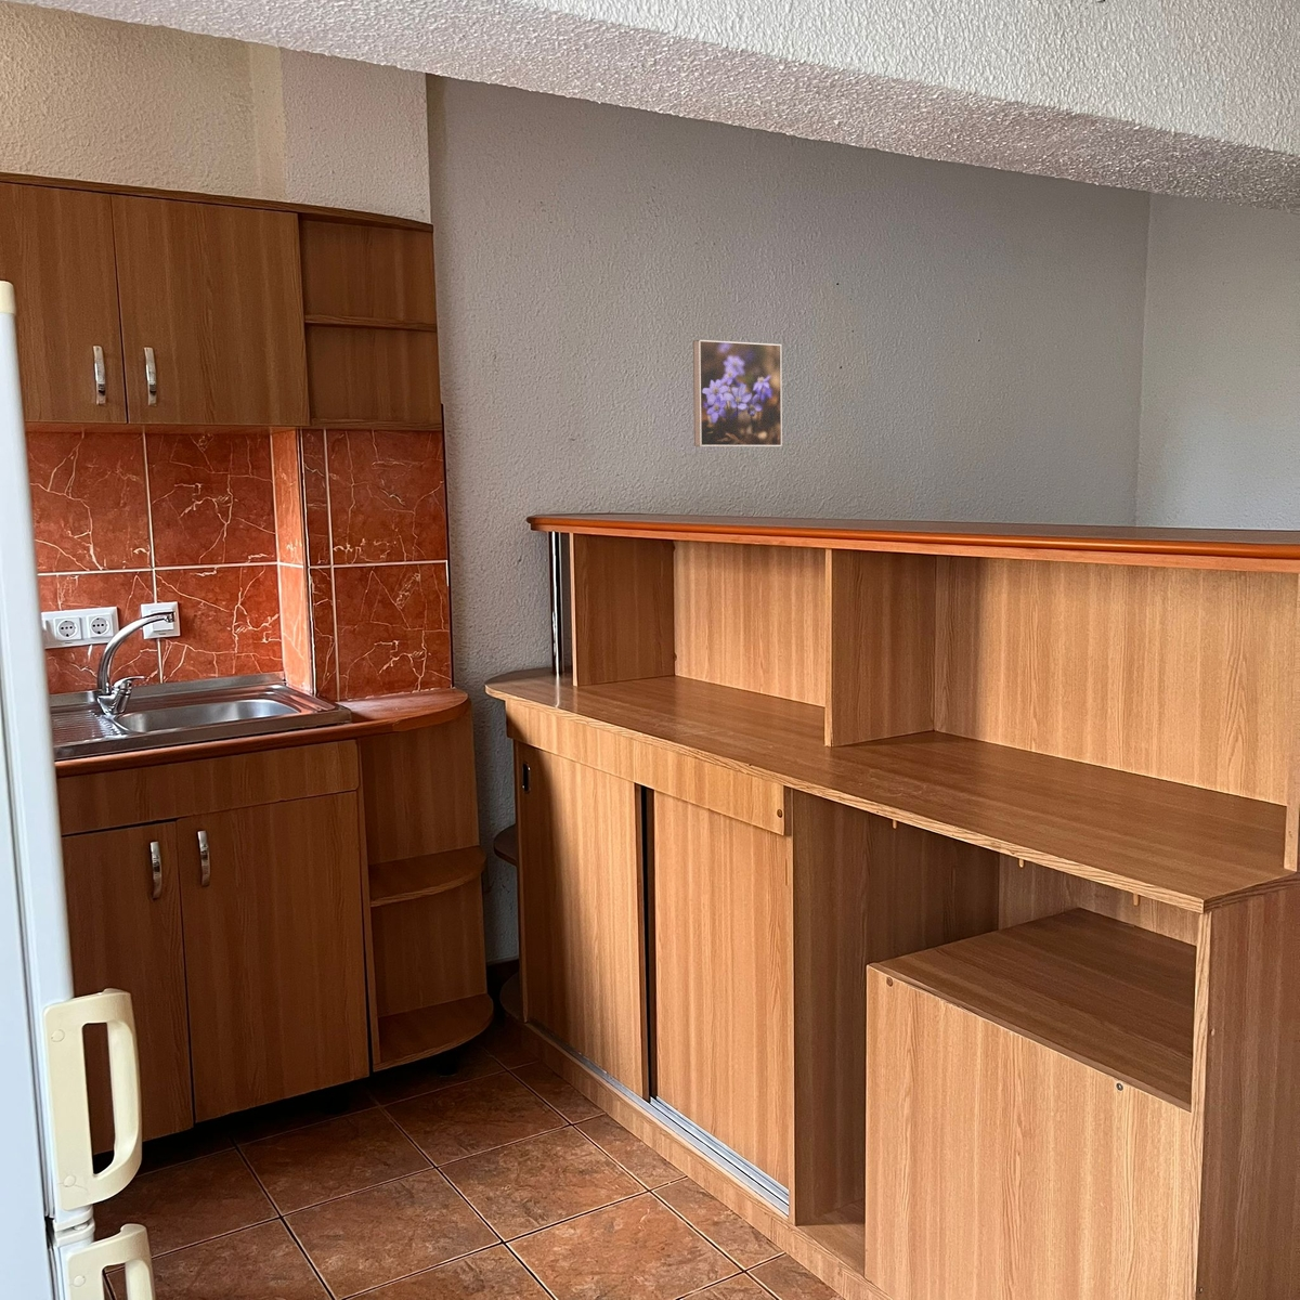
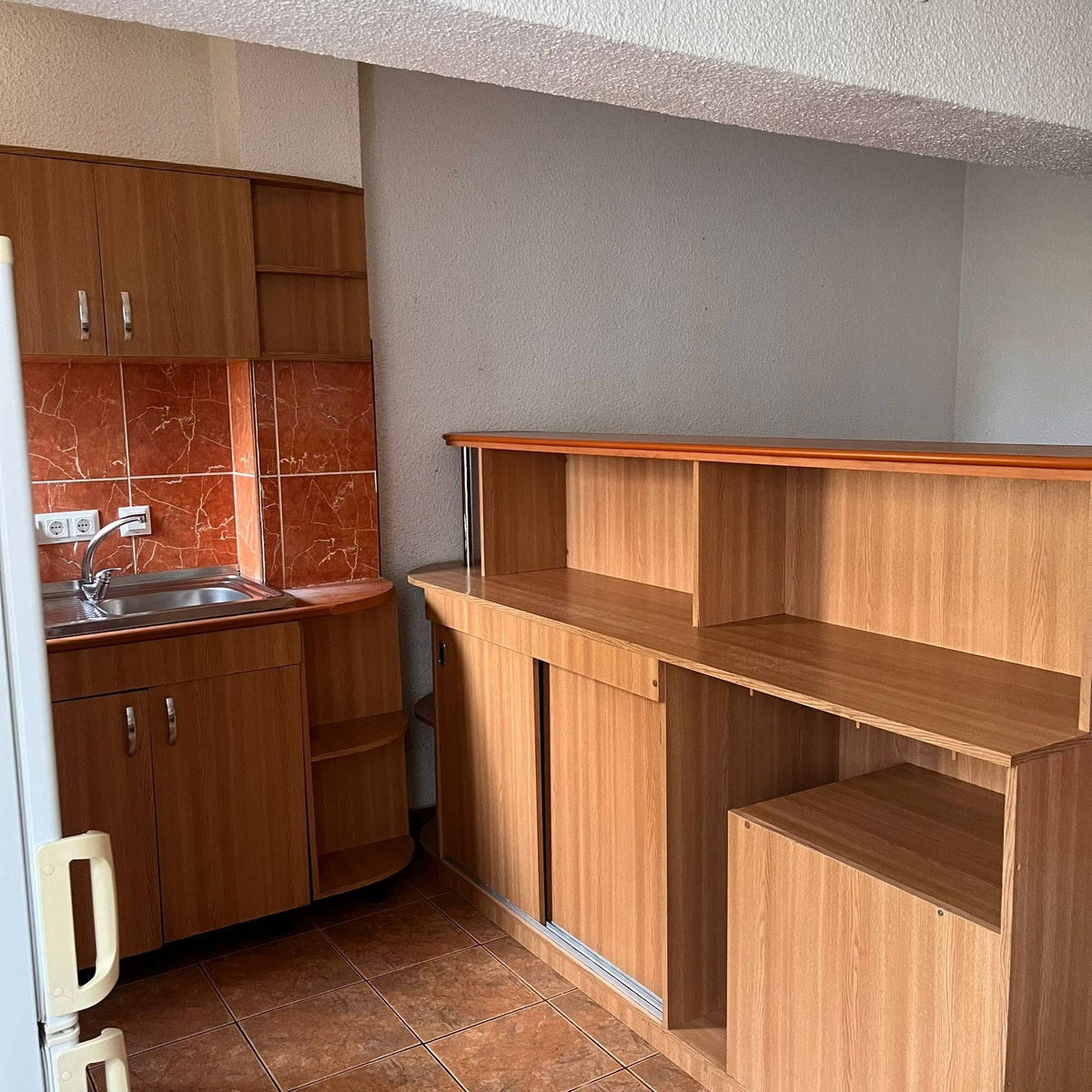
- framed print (738, 394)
